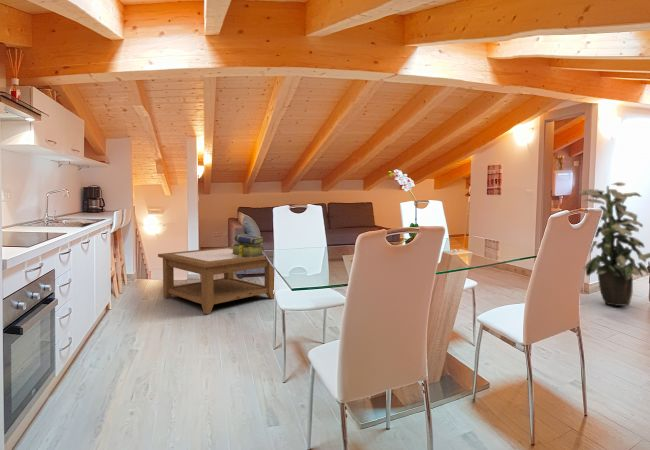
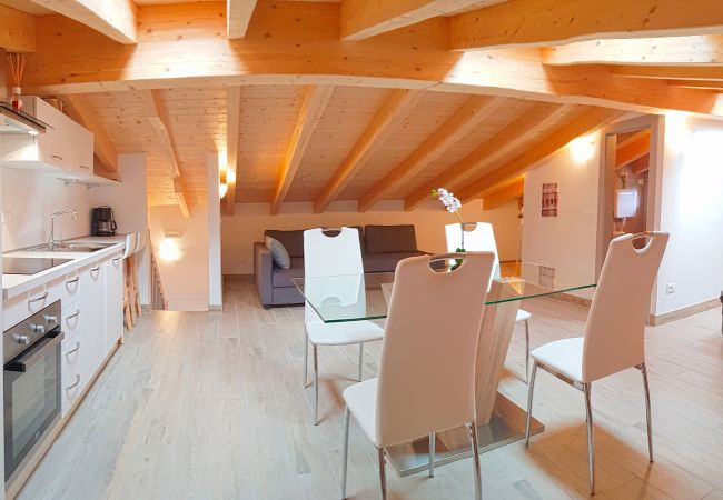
- indoor plant (611, 244)
- coffee table (219, 273)
- stack of books (248, 245)
